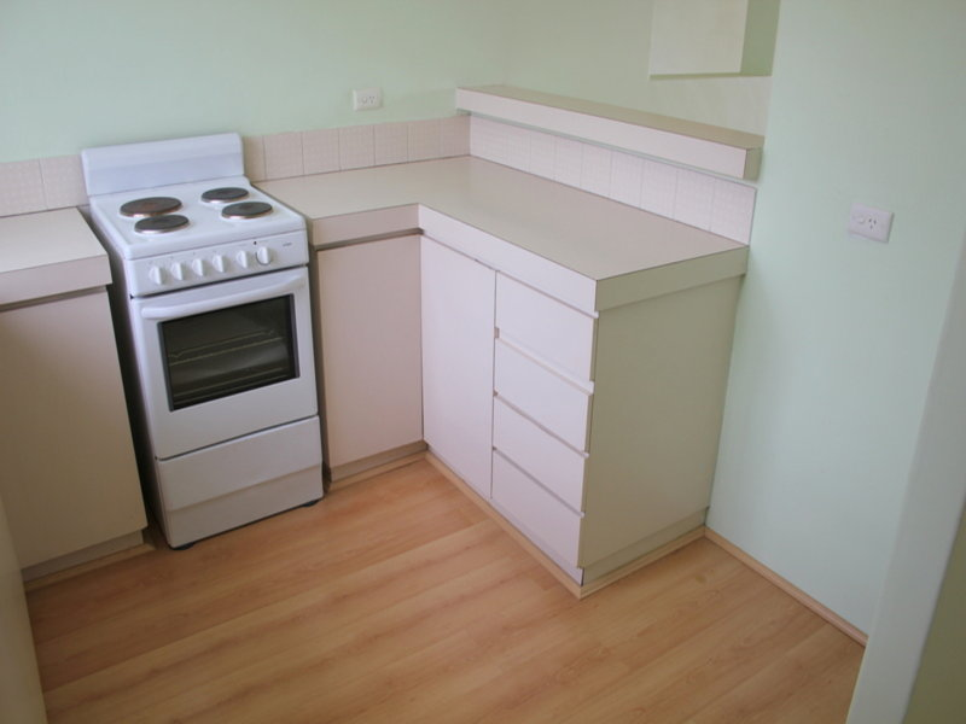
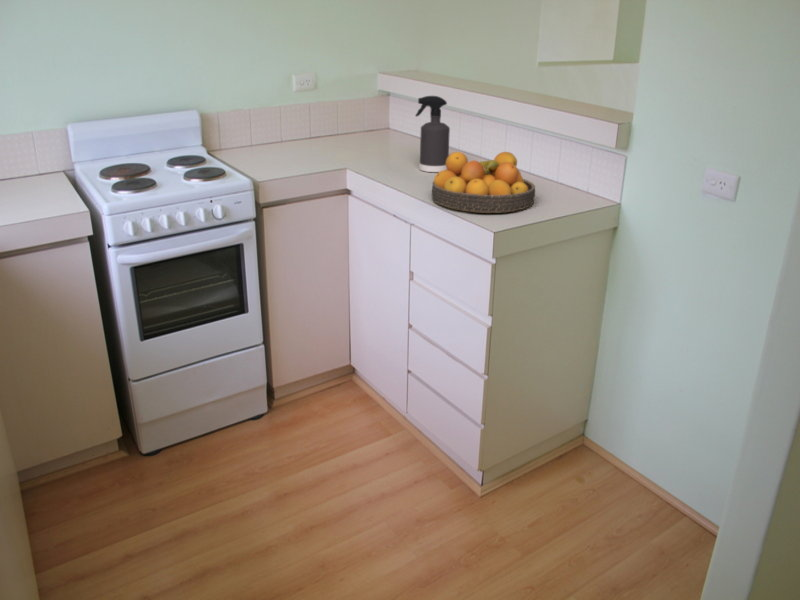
+ spray bottle (432, 133)
+ fruit bowl (483, 177)
